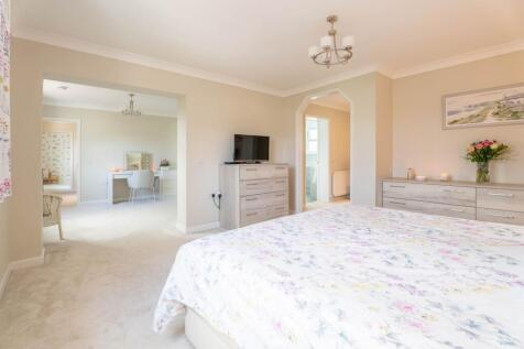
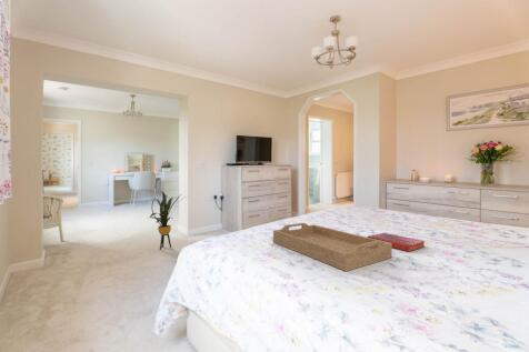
+ house plant (166, 219)
+ hardback book (395, 241)
+ serving tray (326, 240)
